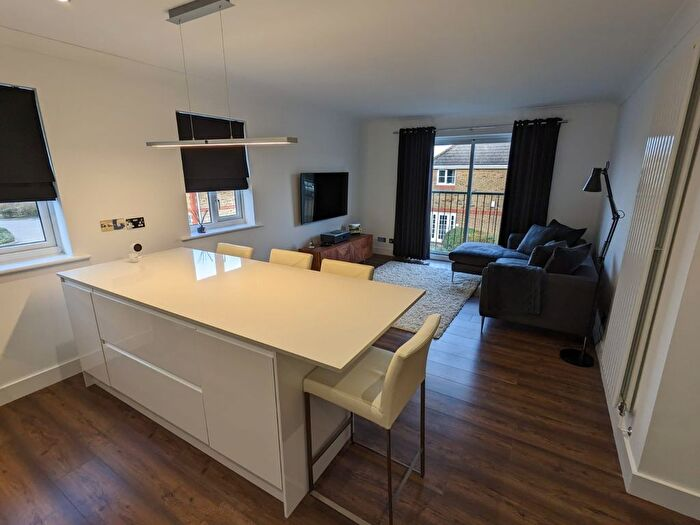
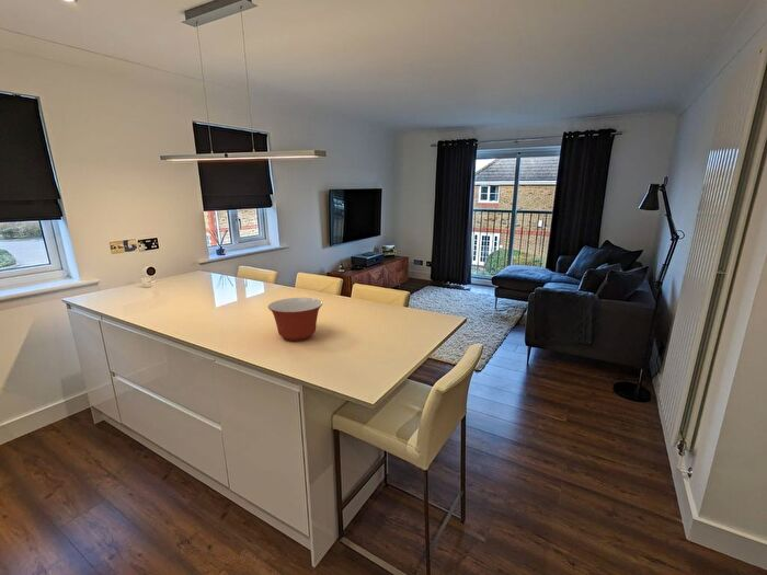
+ mixing bowl (296, 320)
